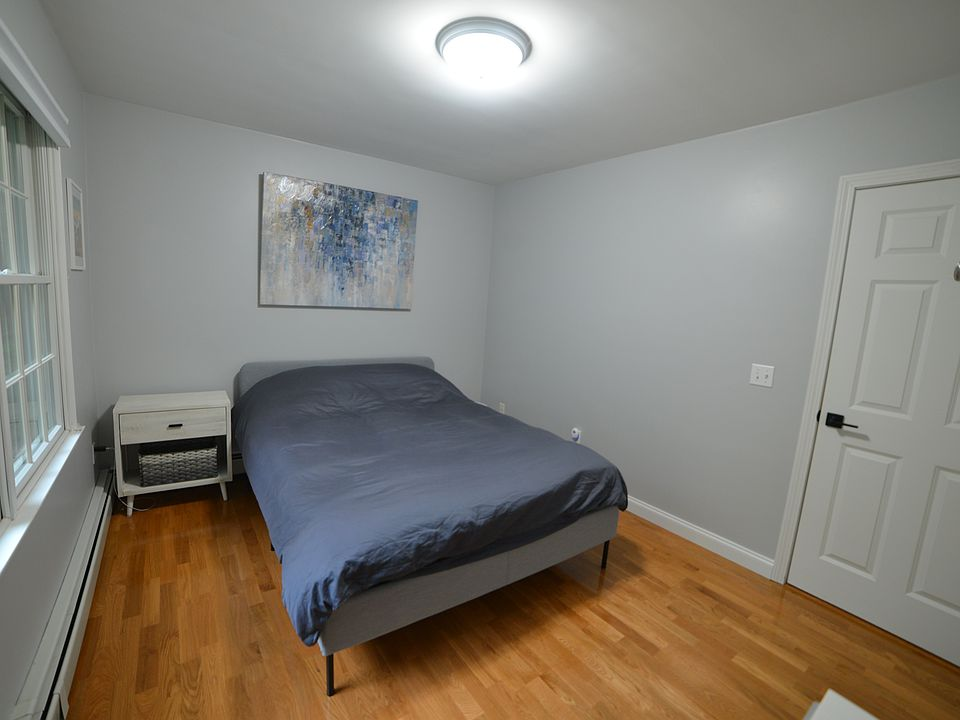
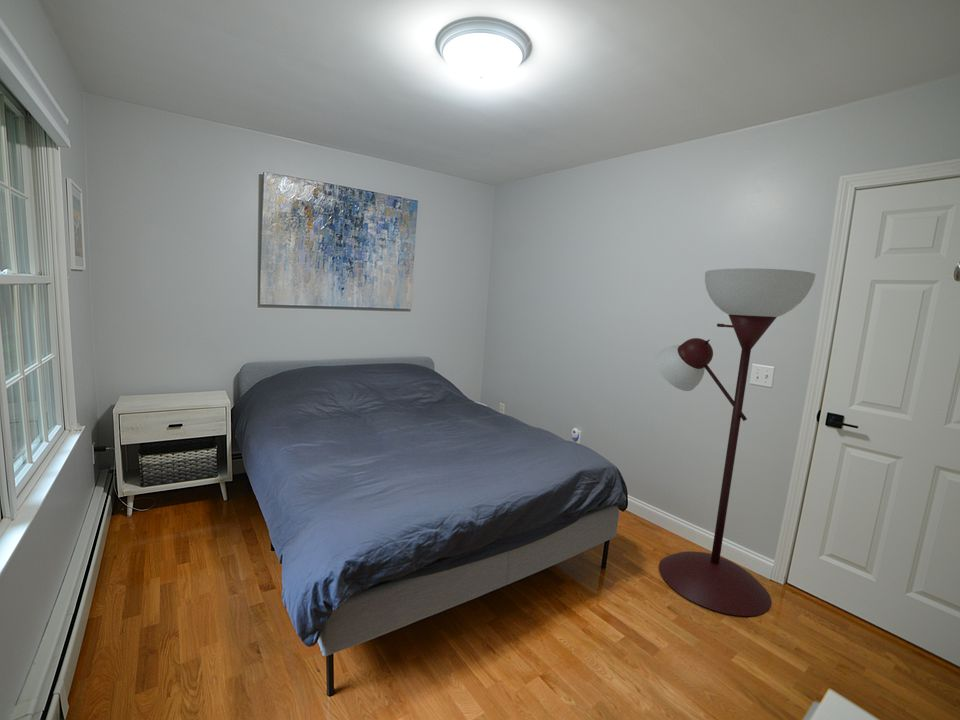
+ floor lamp (729, 433)
